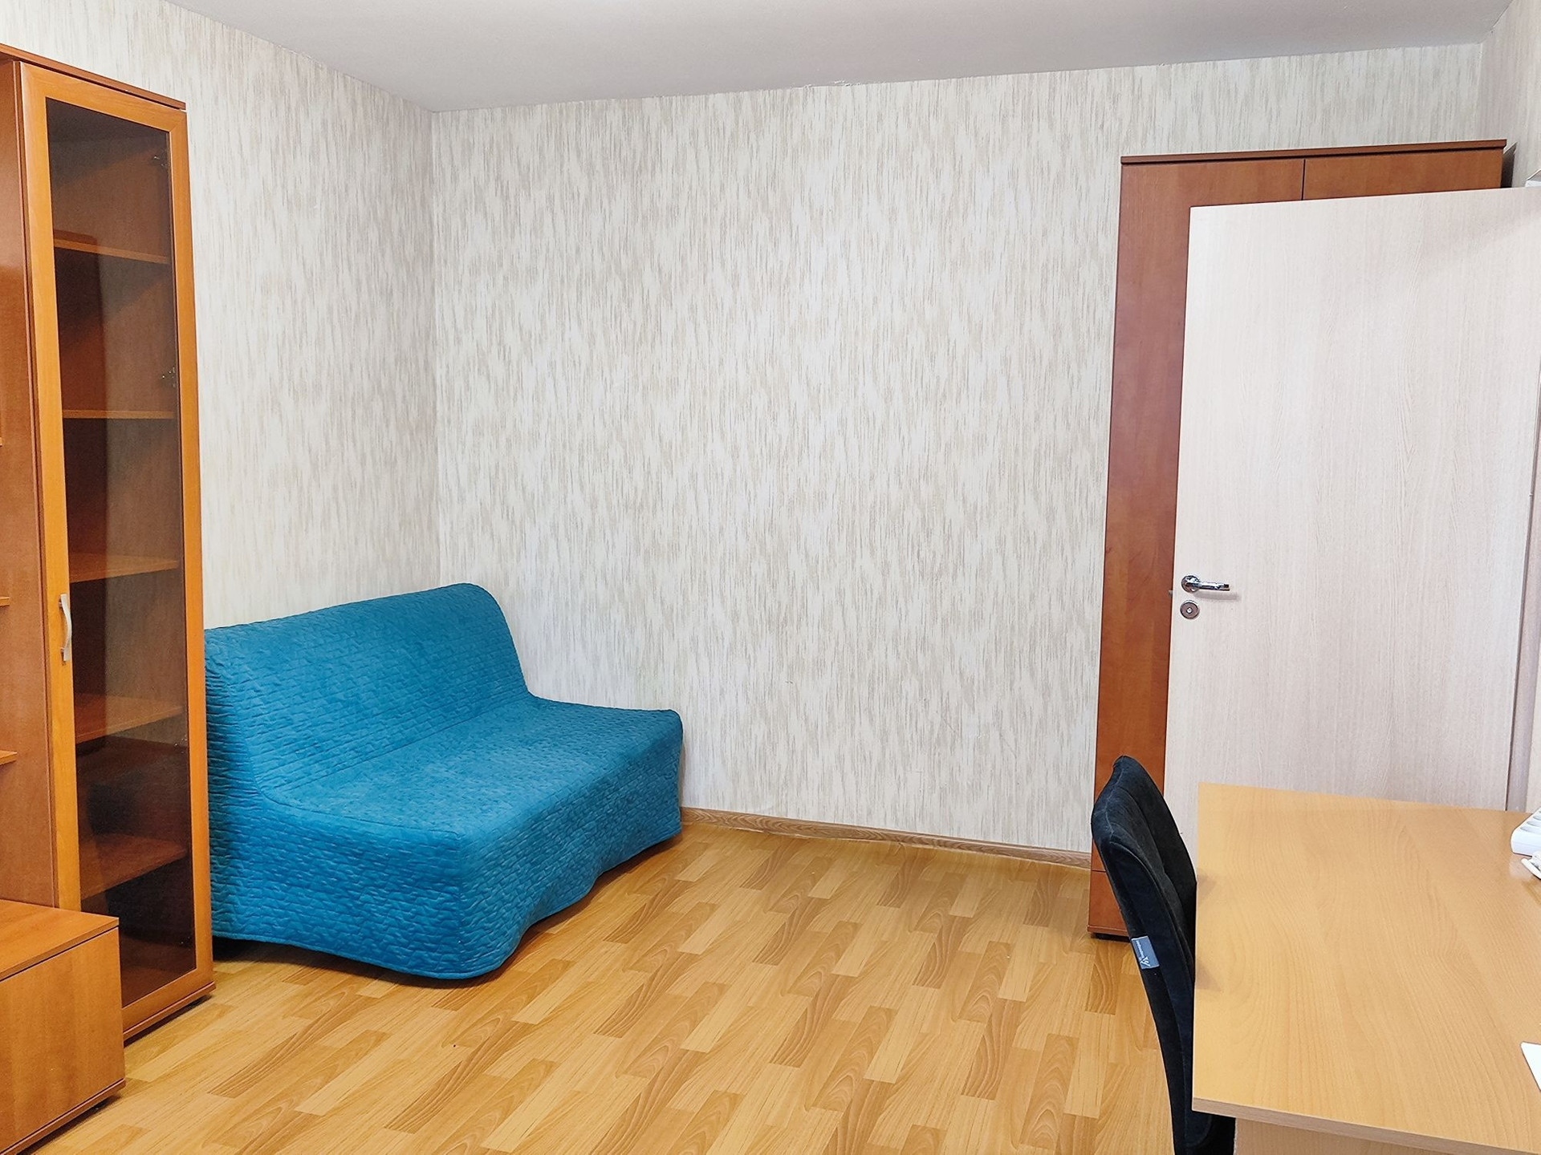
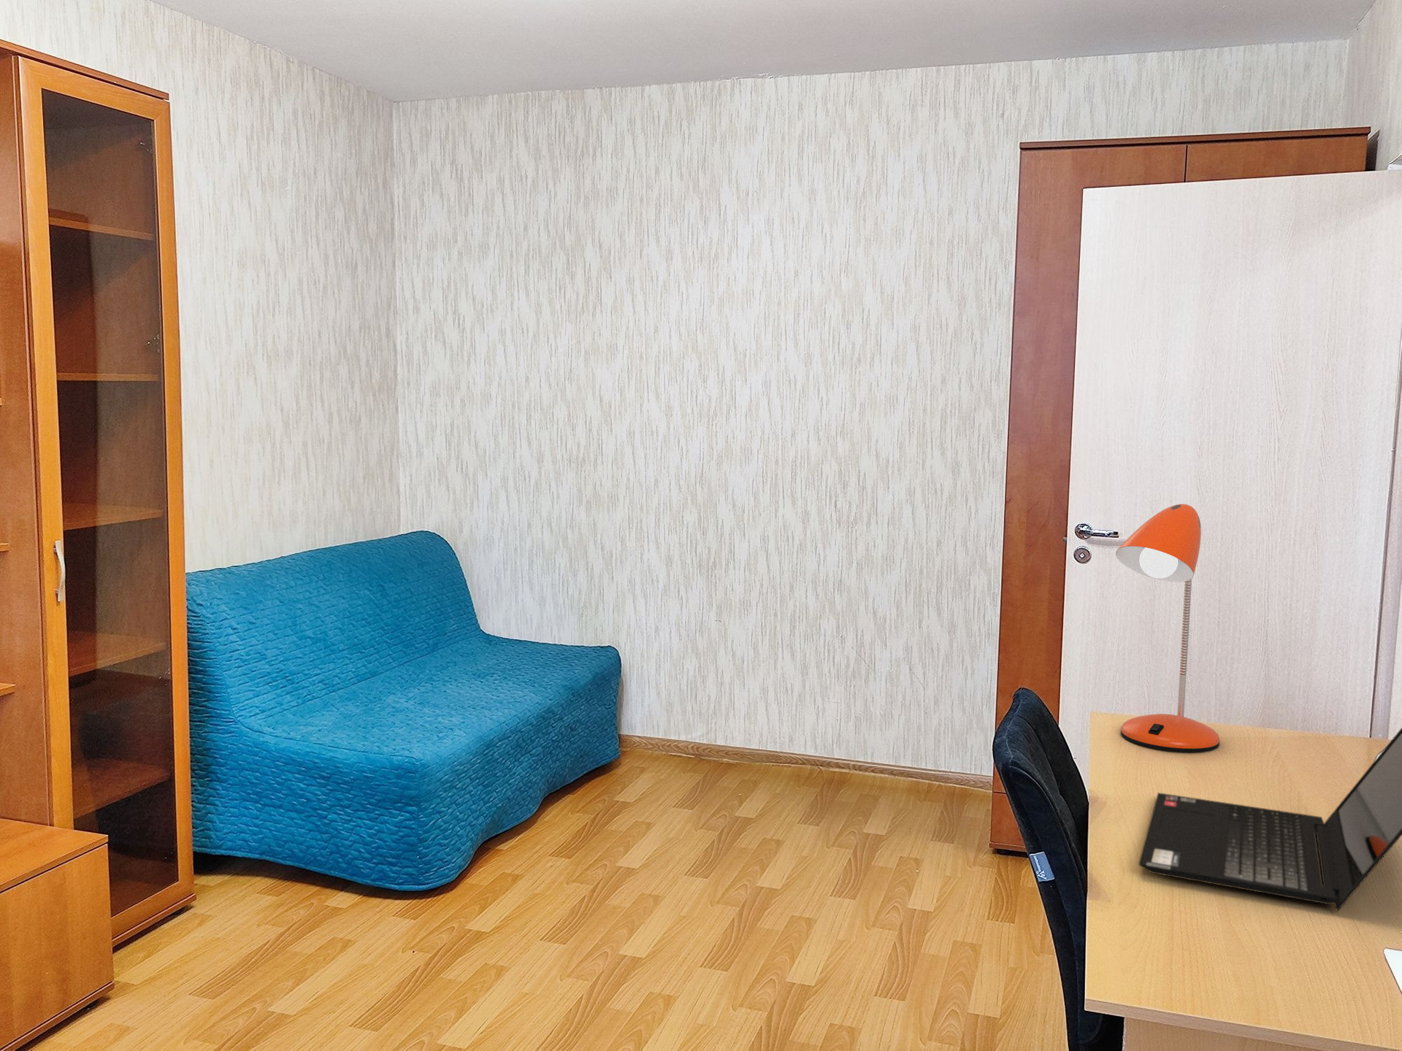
+ laptop computer (1283, 810)
+ desk lamp (1182, 624)
